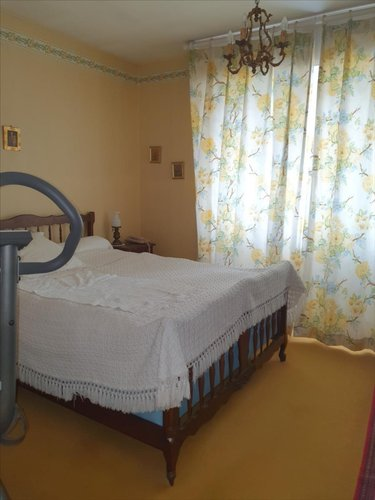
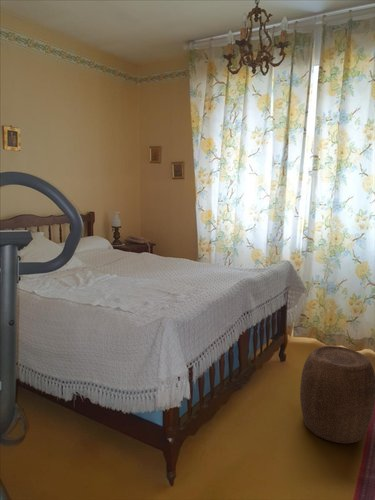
+ stool (336, 390)
